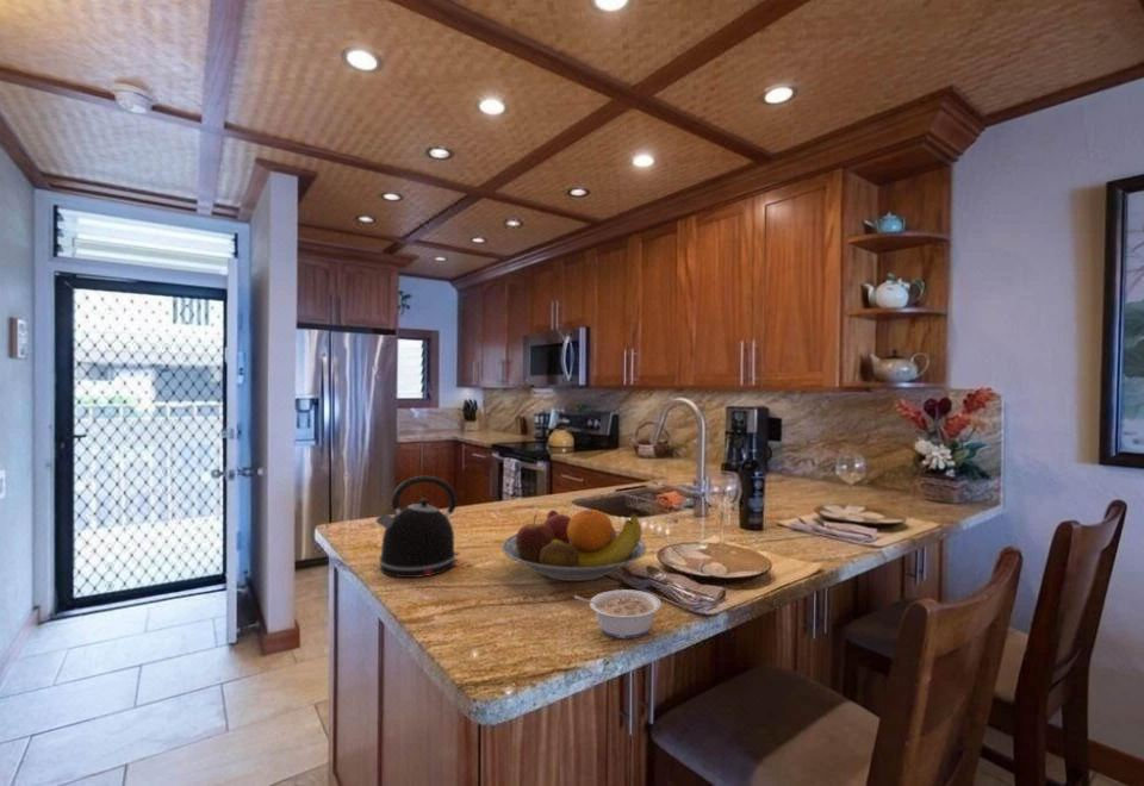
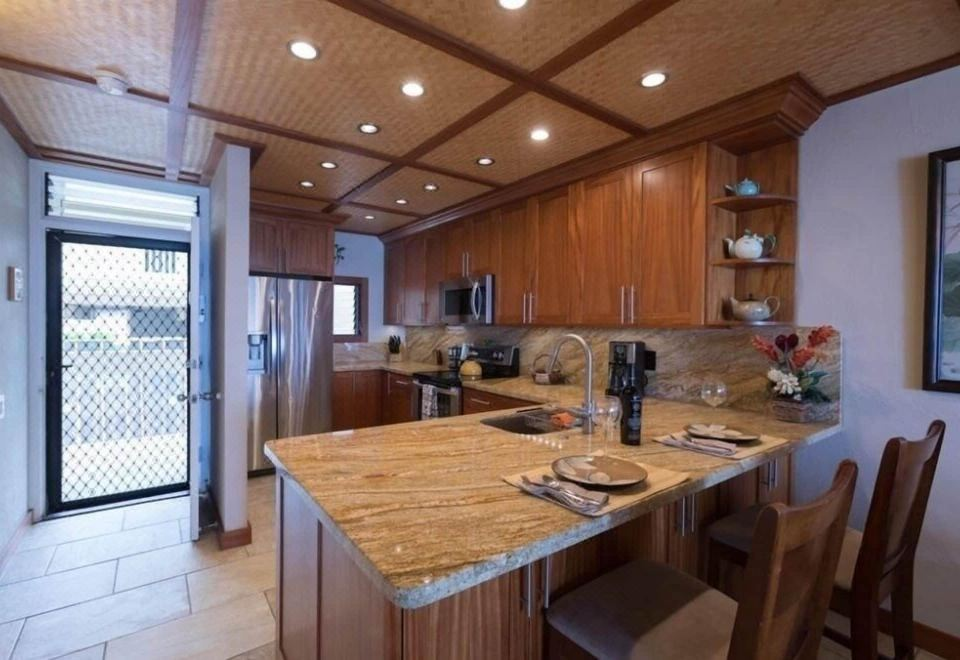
- kettle (418, 520)
- fruit bowl (573, 538)
- legume (622, 612)
